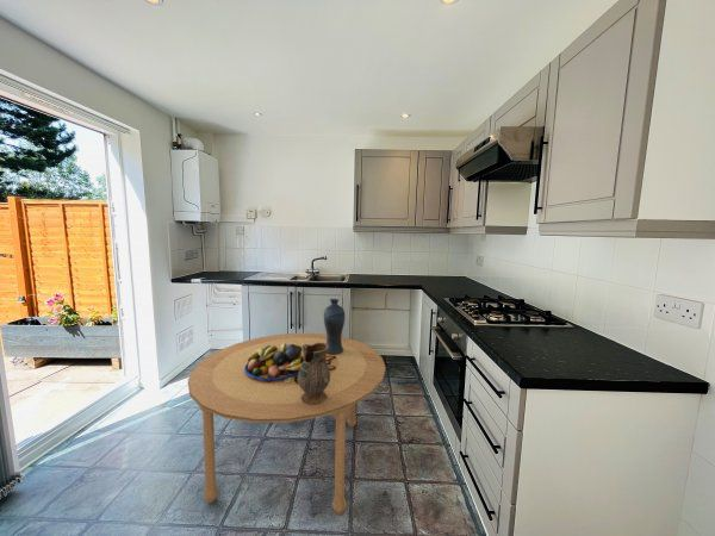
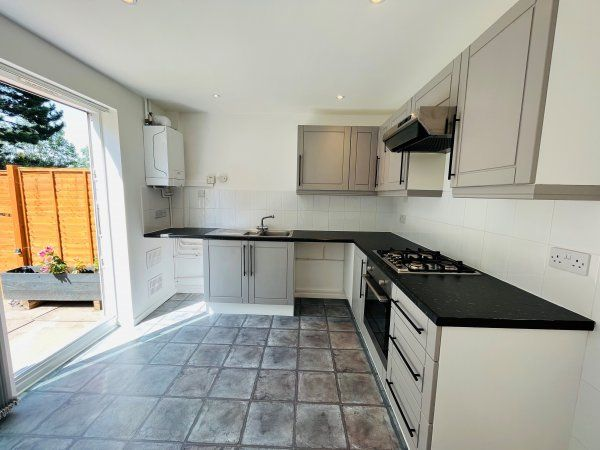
- vase (334, 325)
- dining table (293, 409)
- ceramic pitcher (315, 372)
- fruit bowl (275, 356)
